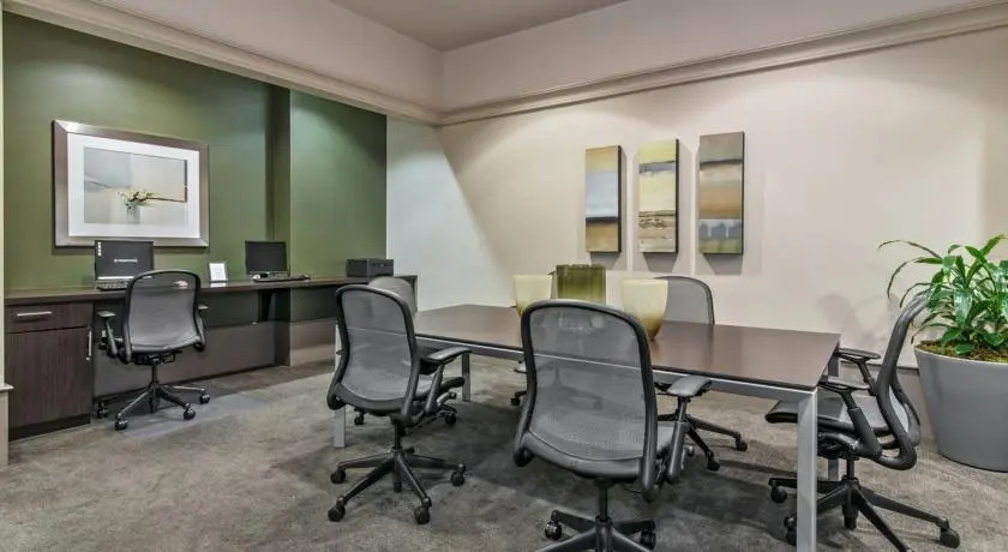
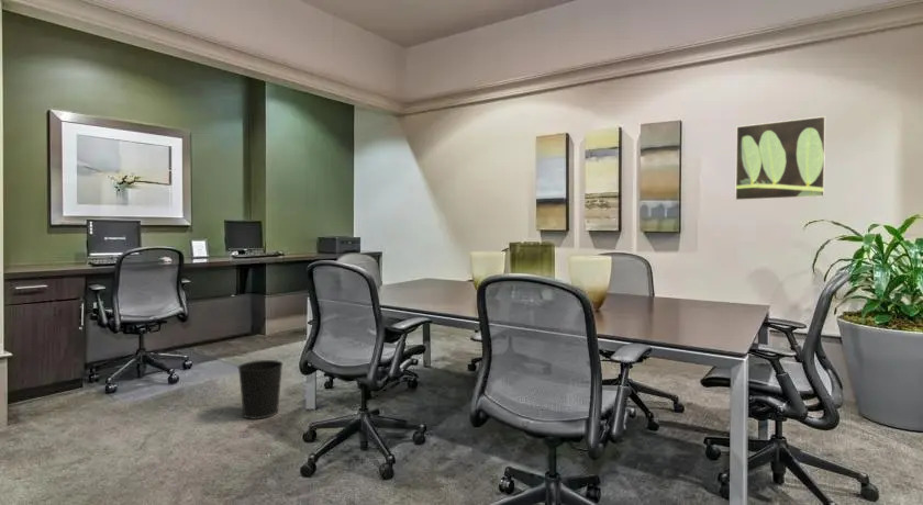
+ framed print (778, 160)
+ wastebasket (260, 389)
